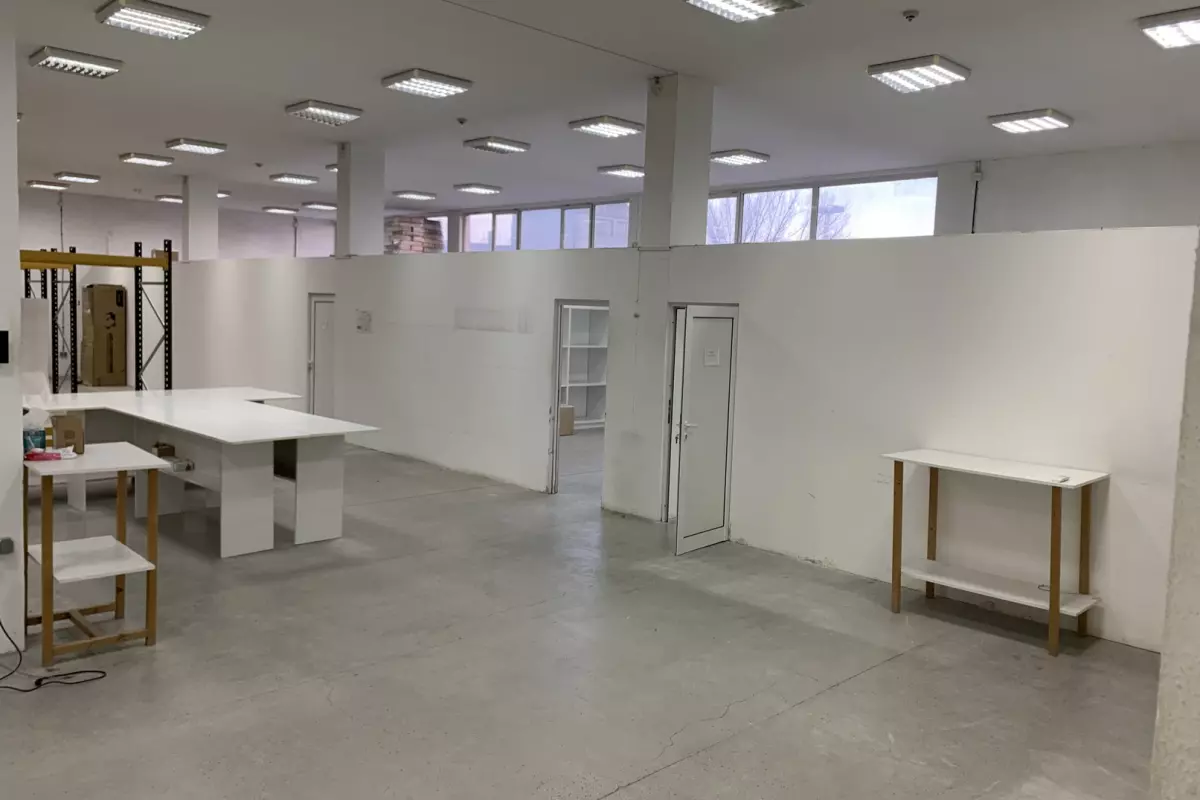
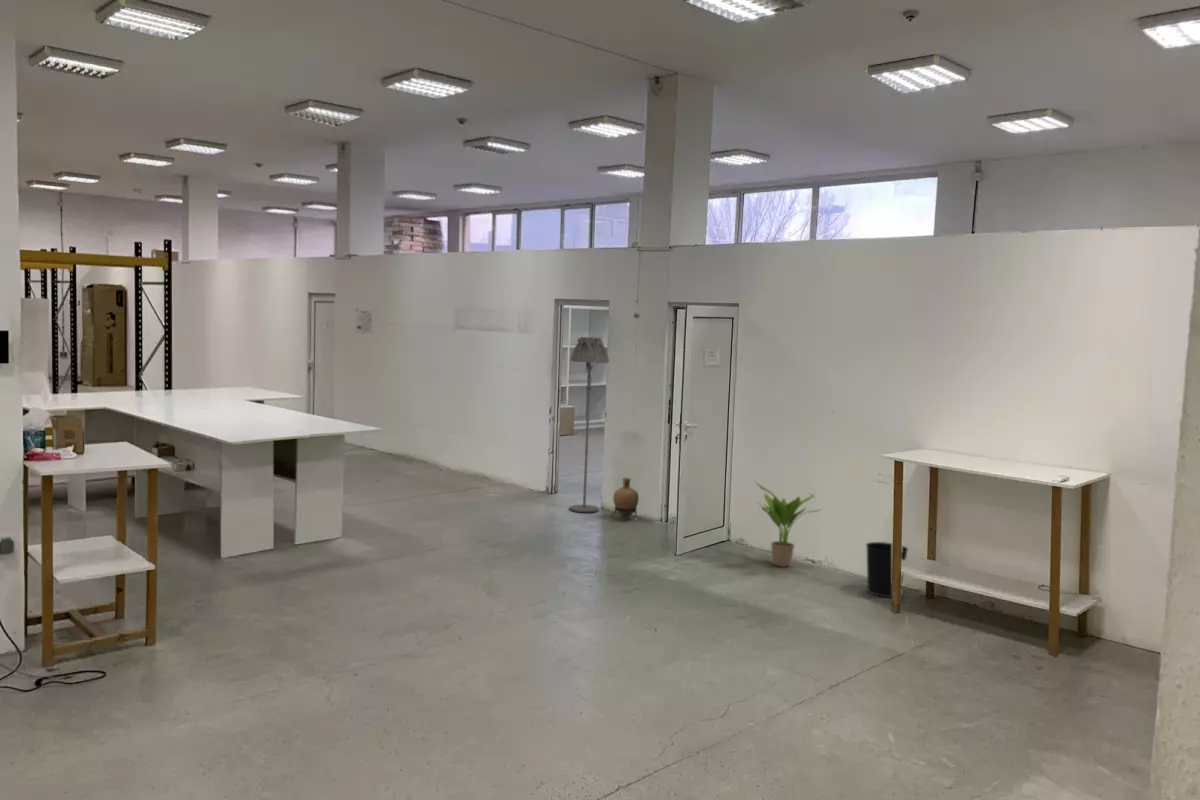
+ potted plant (782, 524)
+ vase (626, 499)
+ floor lamp (587, 423)
+ wastebasket (885, 569)
